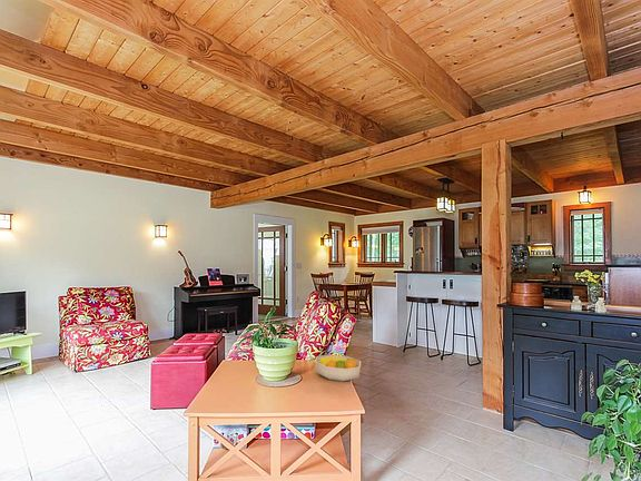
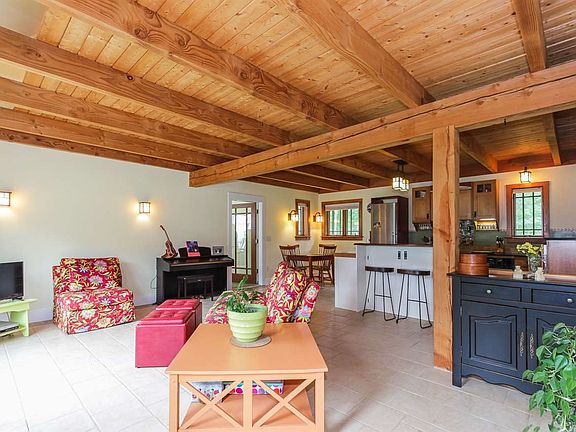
- fruit bowl (337, 365)
